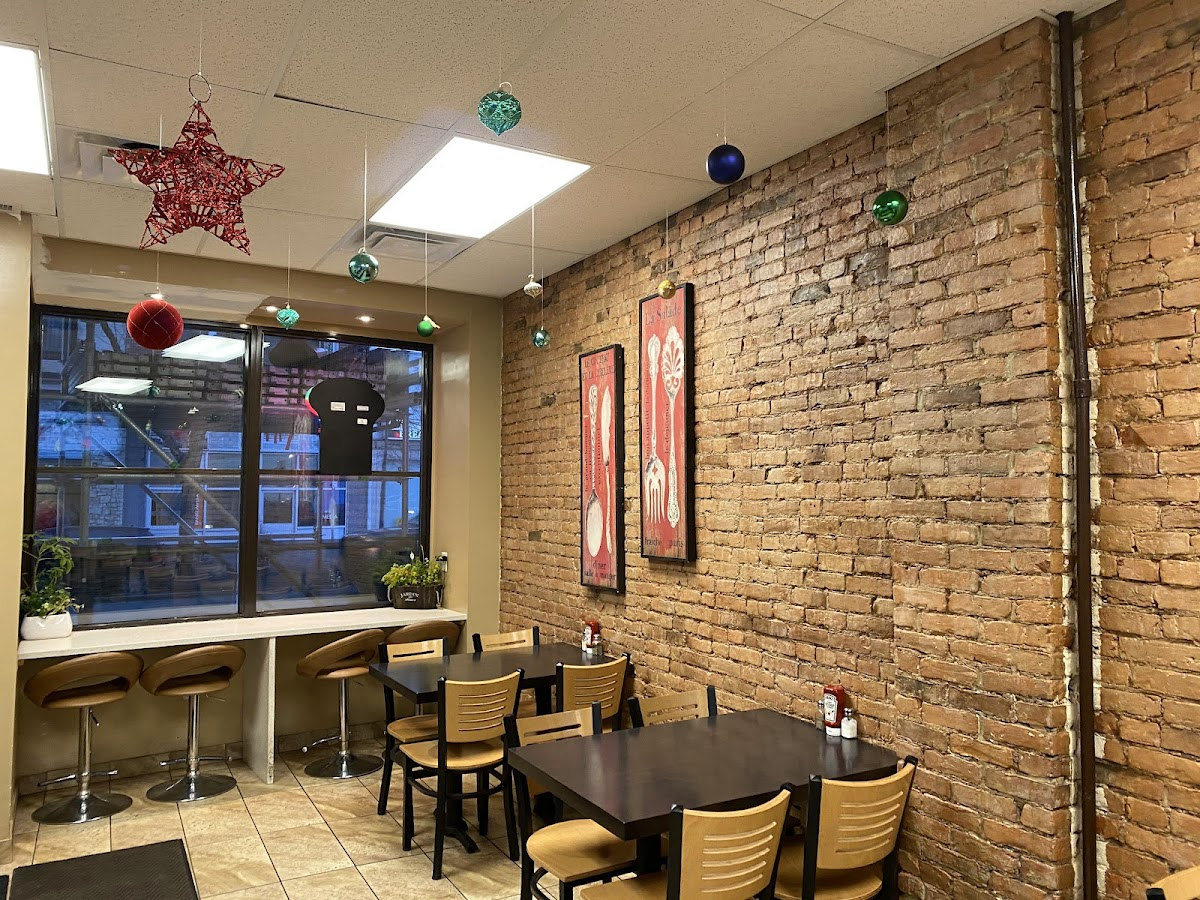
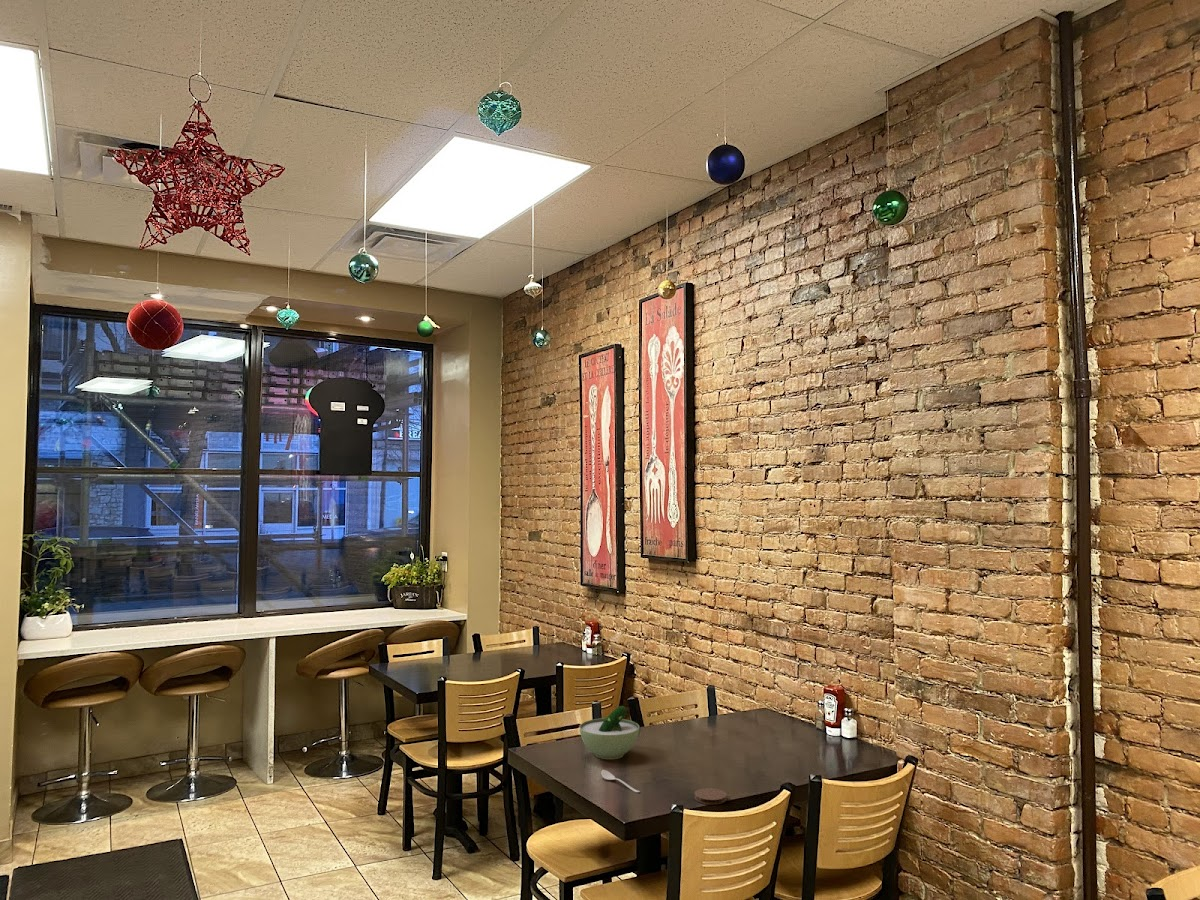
+ coaster (710, 796)
+ spoon (620, 781)
+ soup bowl (609, 731)
